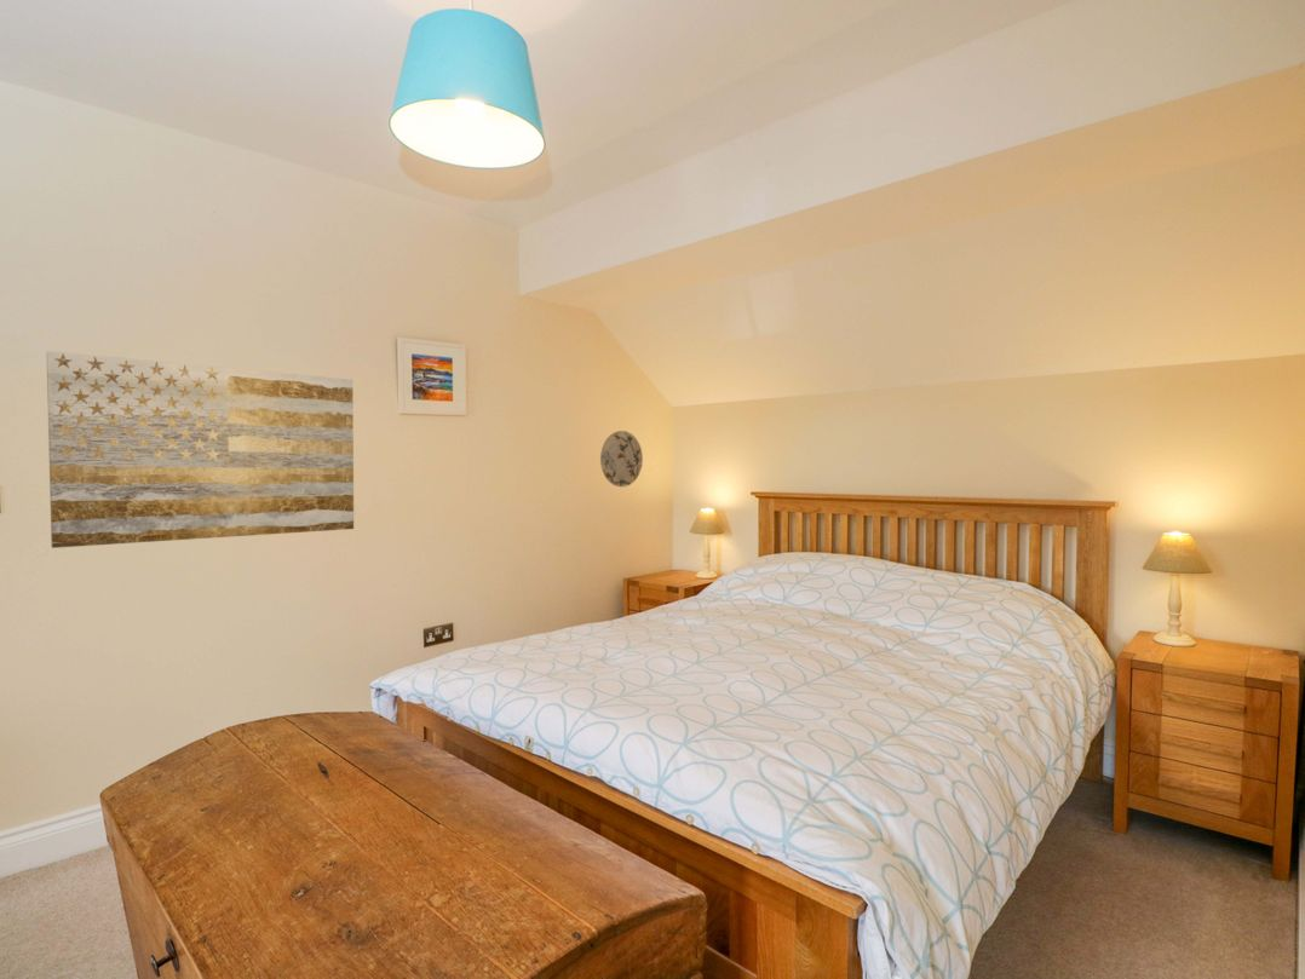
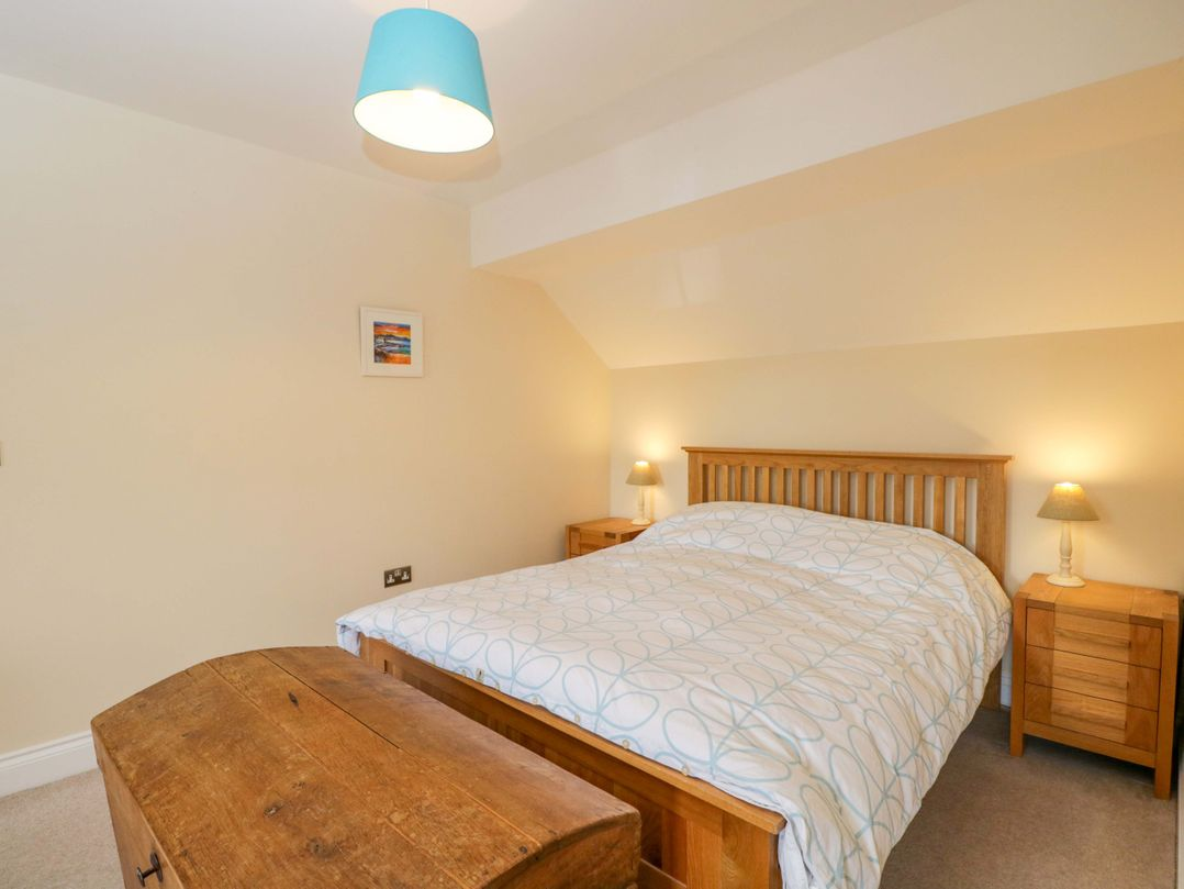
- wall art (220, 453)
- decorative plate (621, 459)
